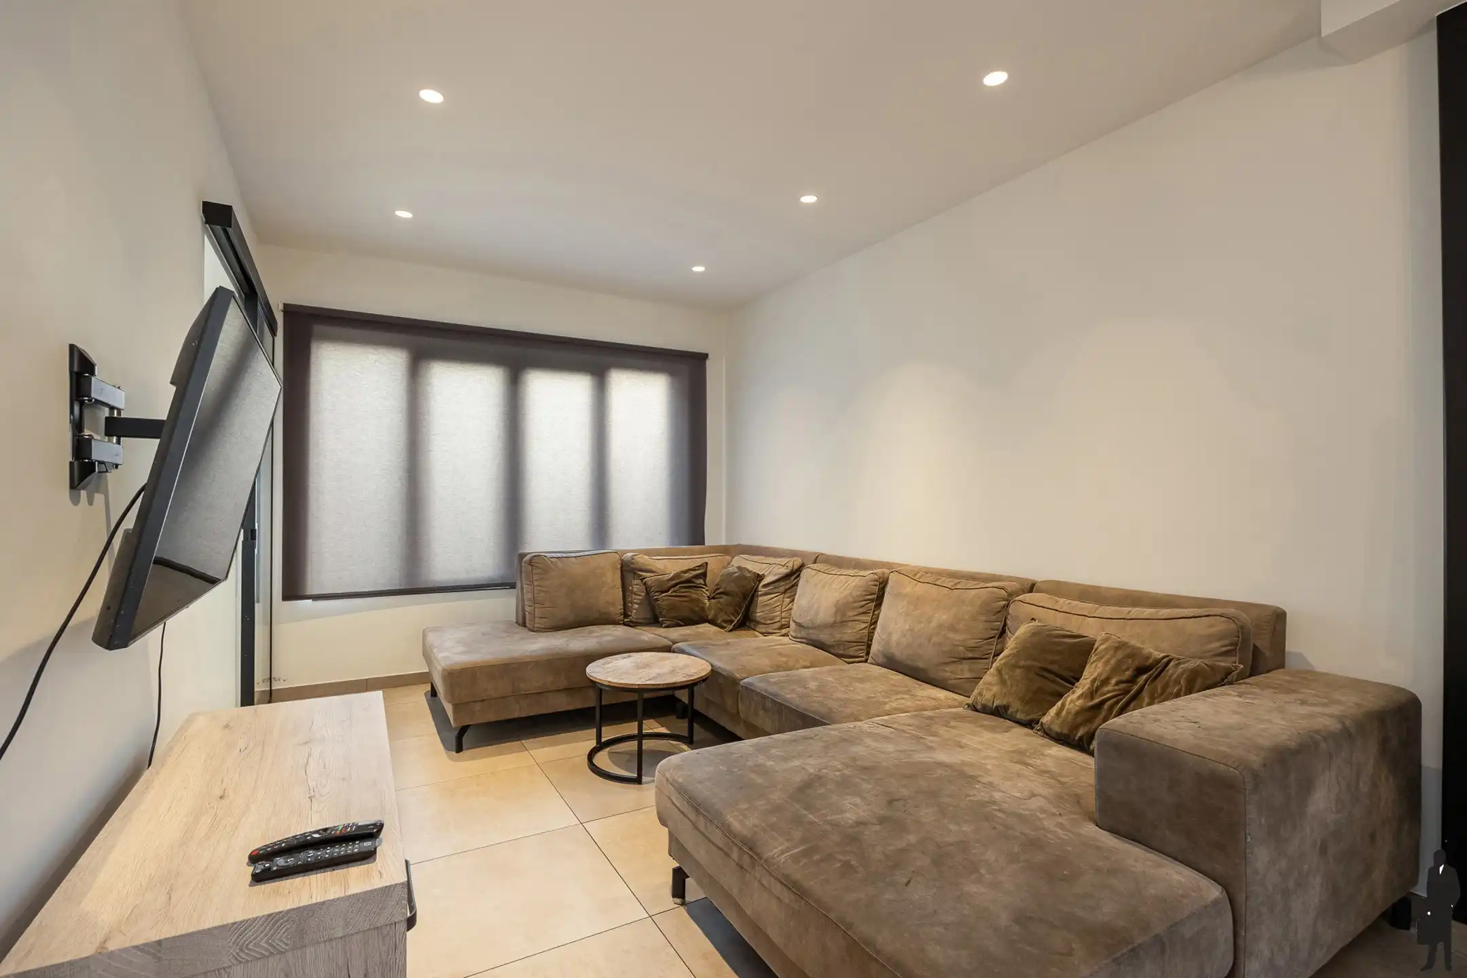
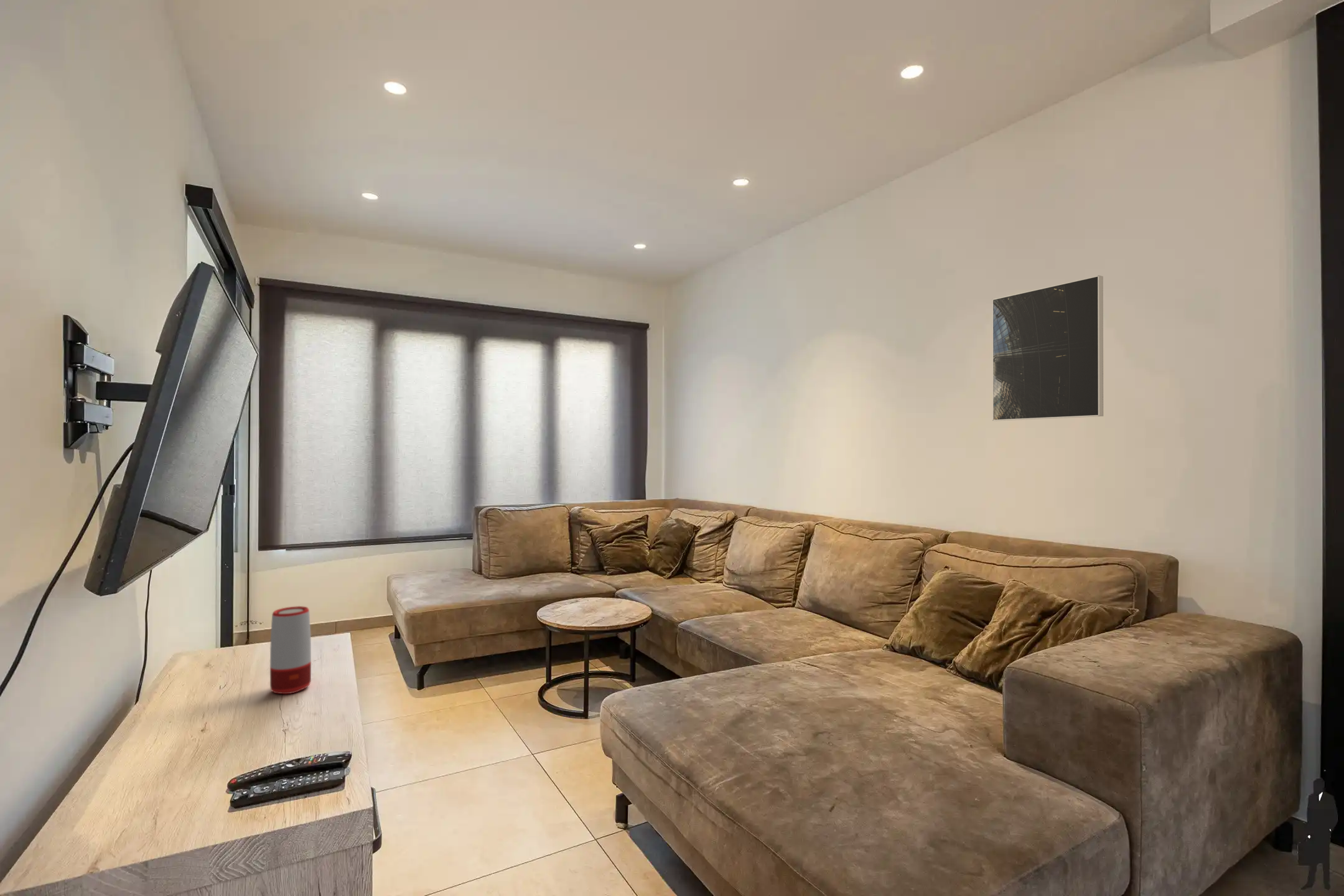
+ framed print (1043, 353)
+ speaker (291, 649)
